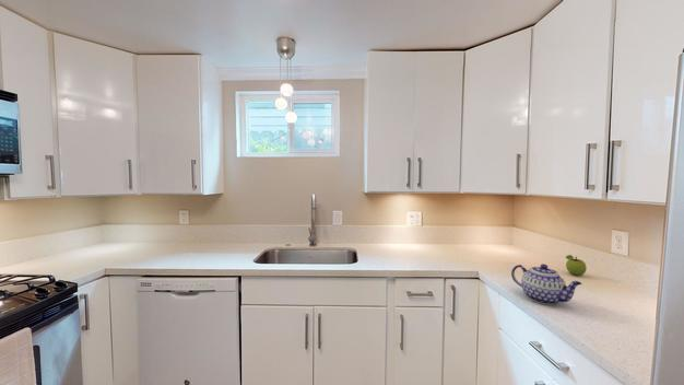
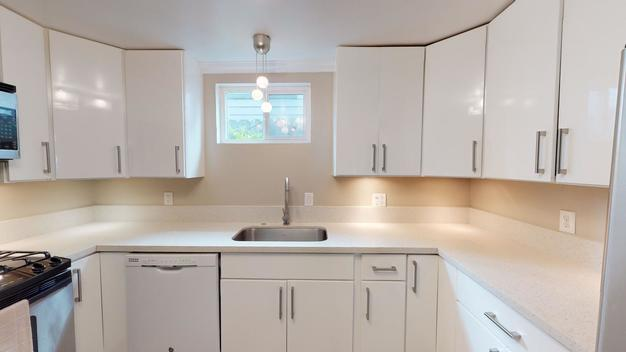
- fruit (574, 265)
- teapot (543, 281)
